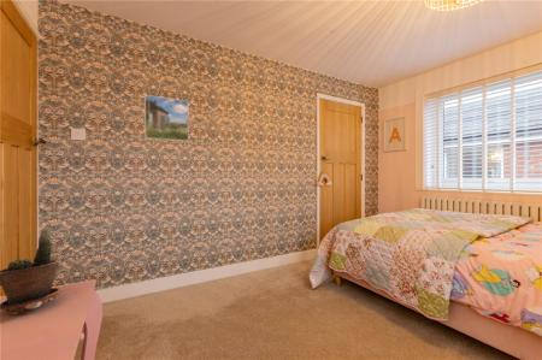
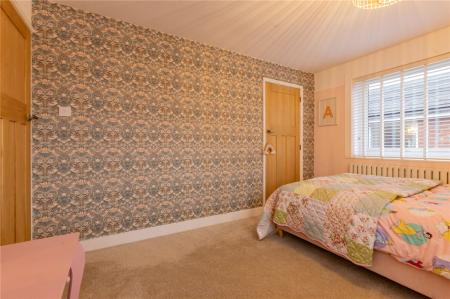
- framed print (166, 118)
- potted plant (30, 268)
